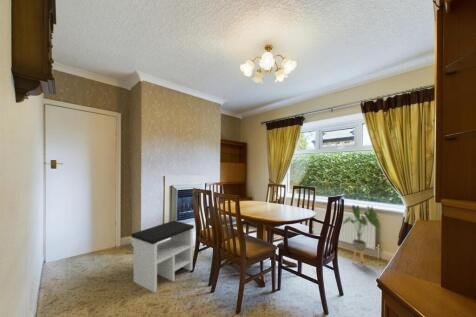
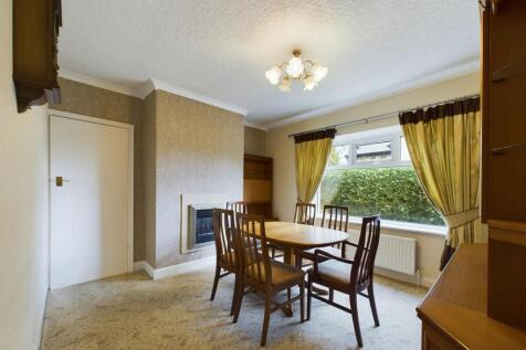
- side table (164, 252)
- house plant (361, 234)
